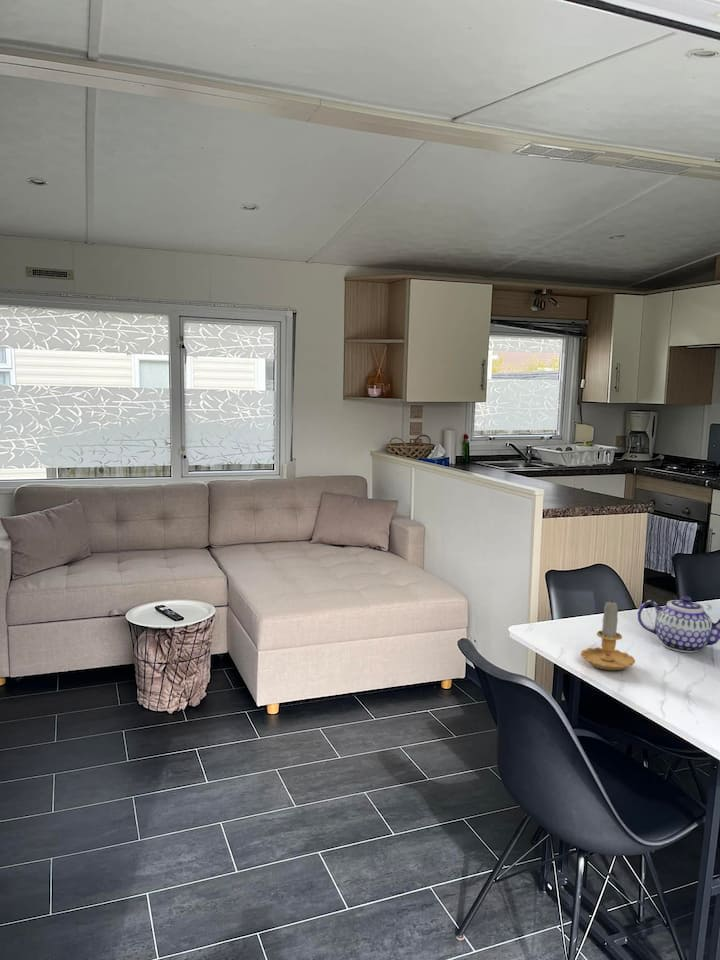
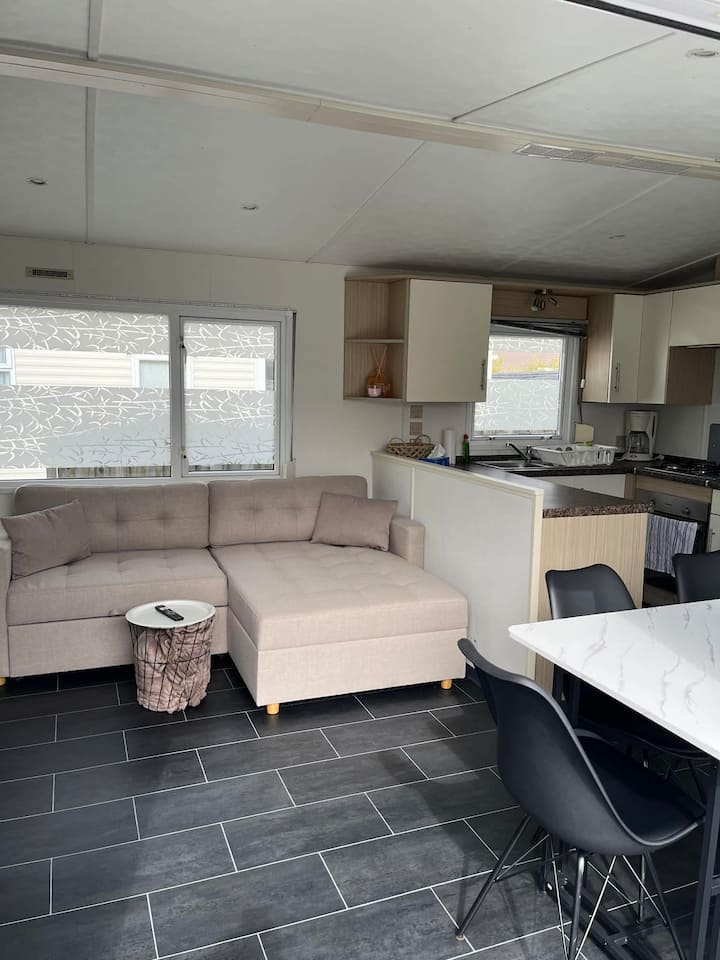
- teapot (683, 621)
- candle (610, 630)
